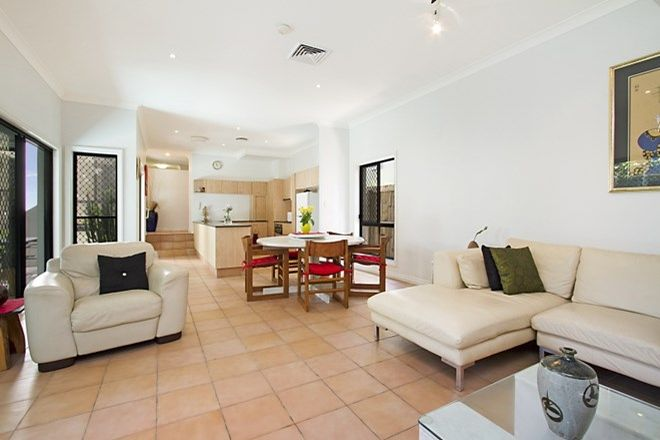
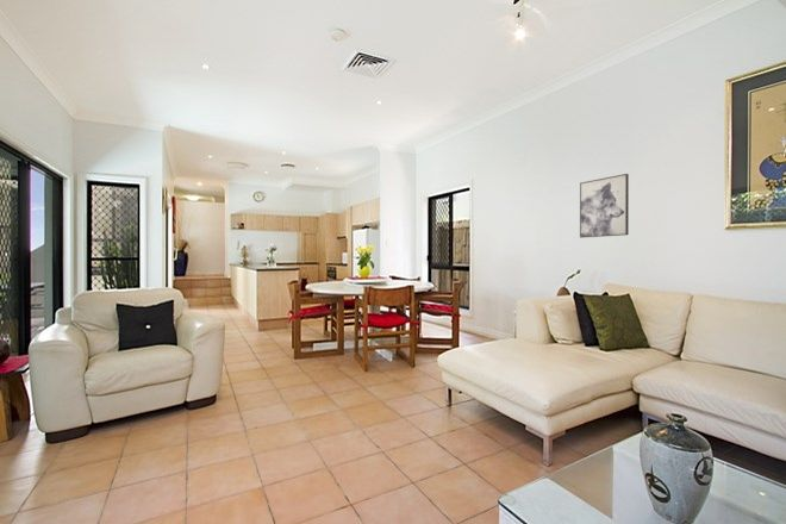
+ wall art (603, 207)
